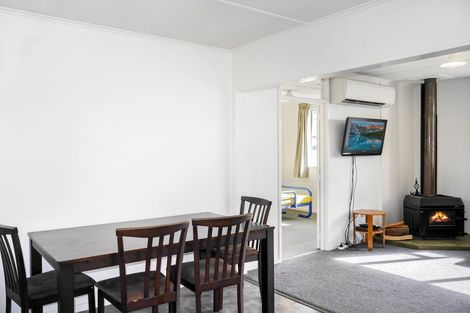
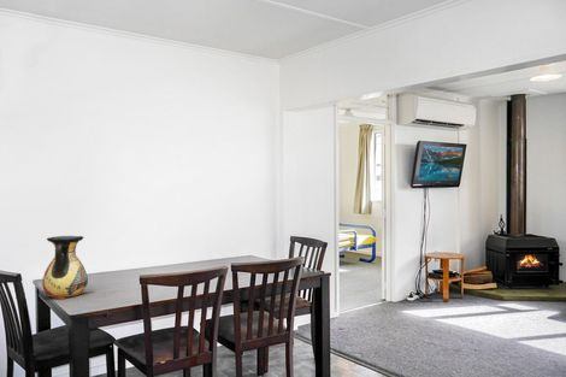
+ vase (65, 265)
